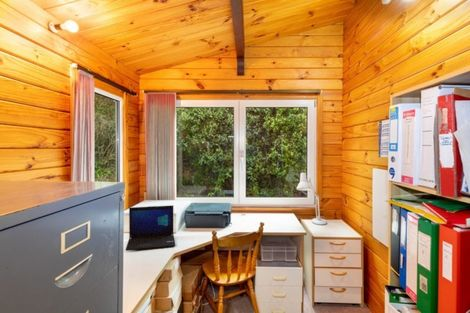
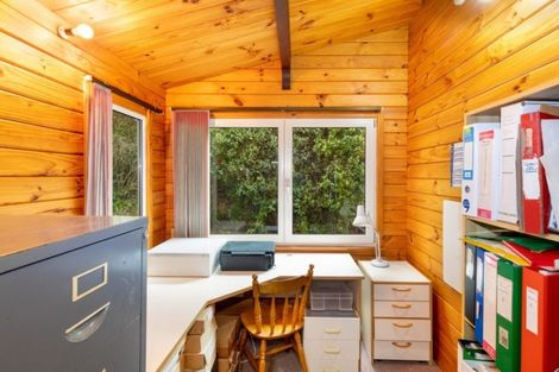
- laptop (151, 226)
